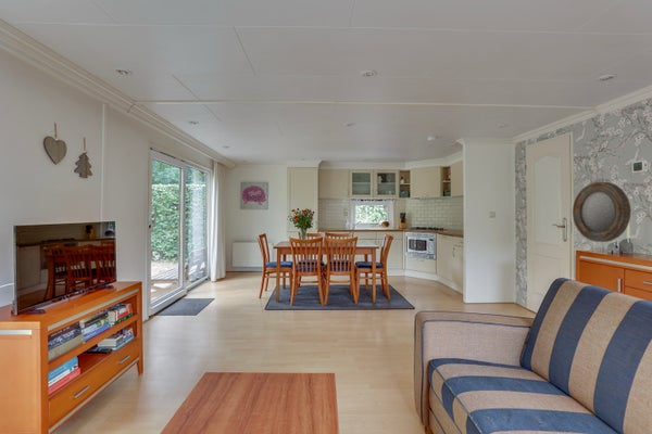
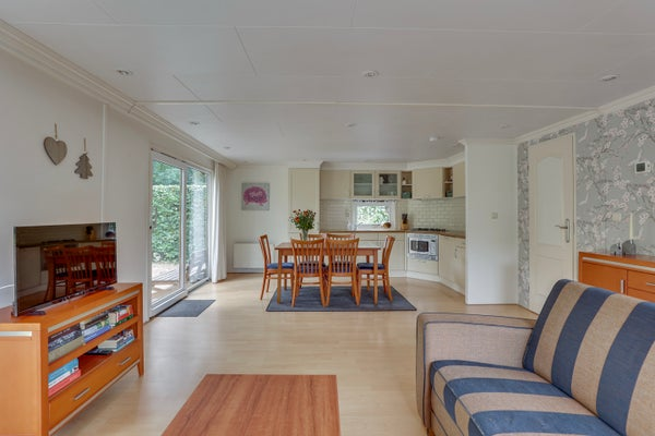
- home mirror (599, 212)
